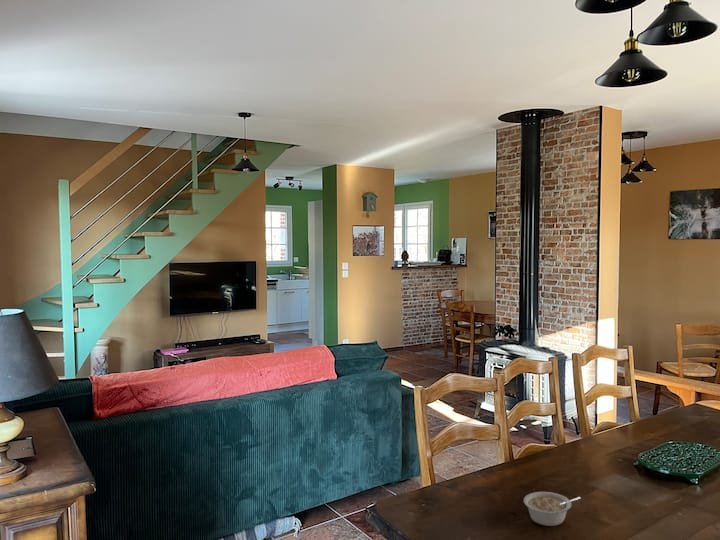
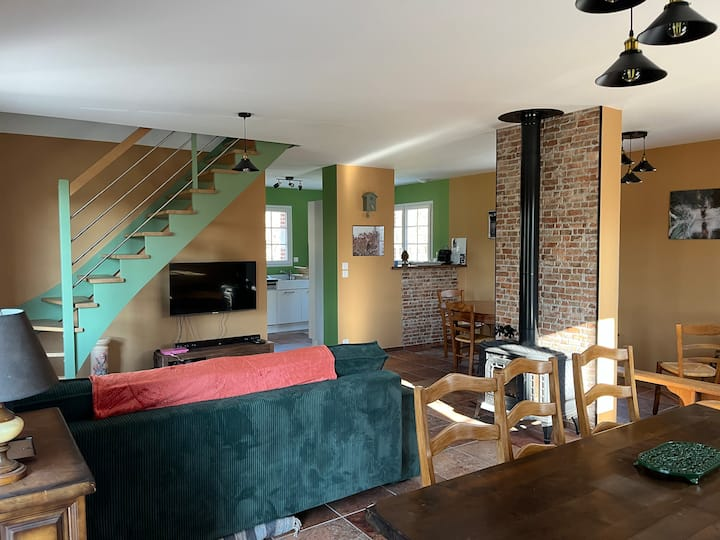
- legume (548, 507)
